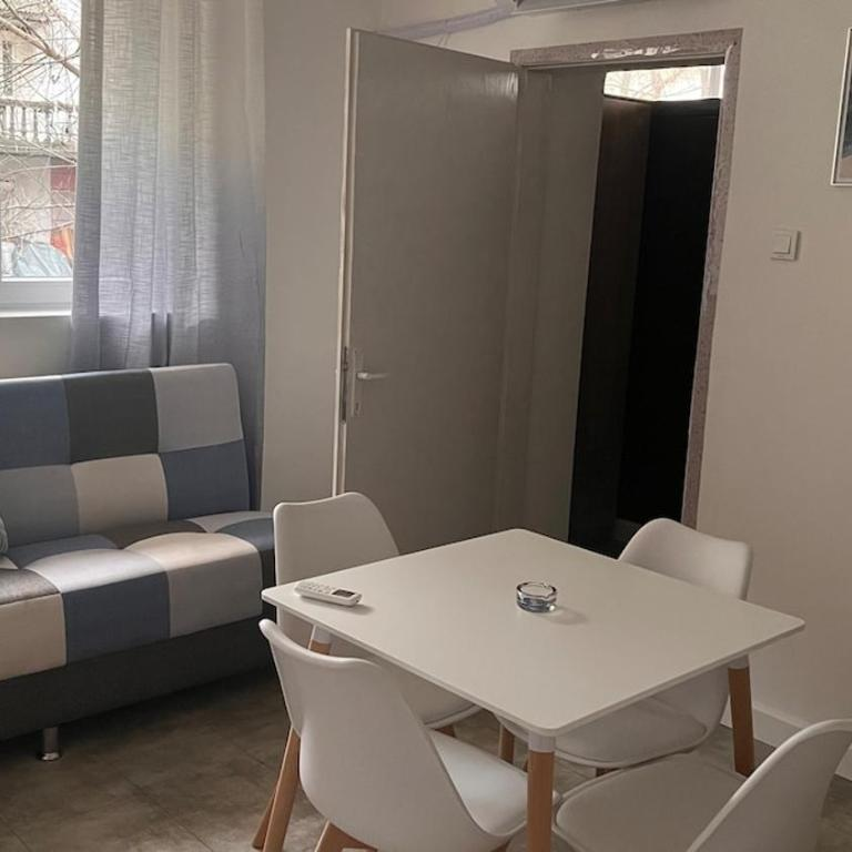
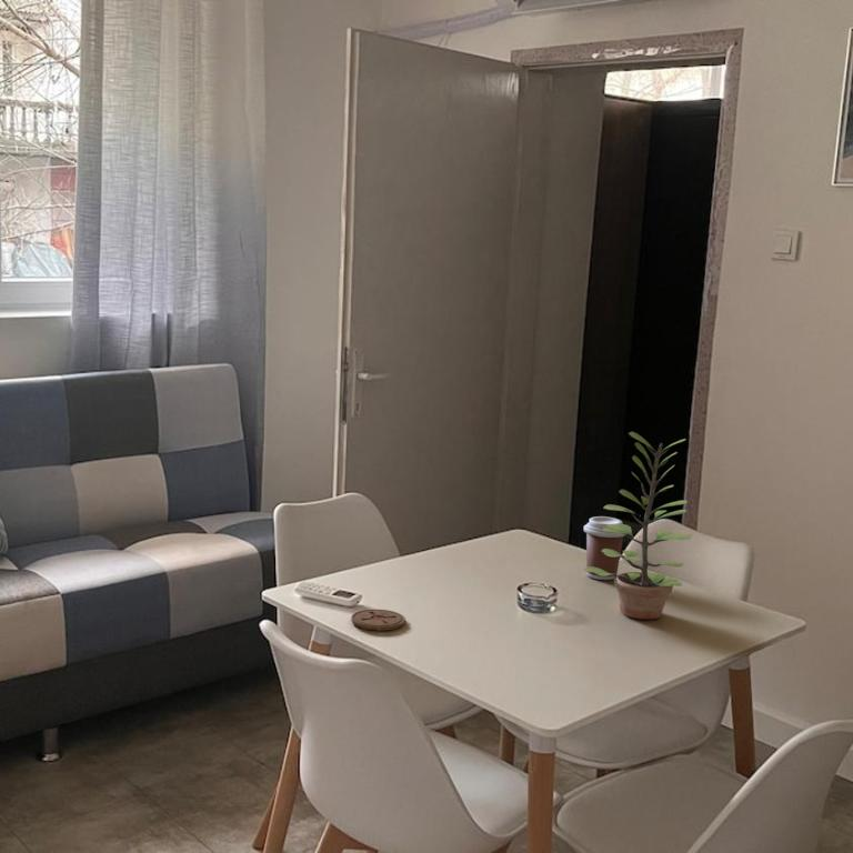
+ plant (640, 523)
+ coffee cup (603, 548)
+ coaster (378, 619)
